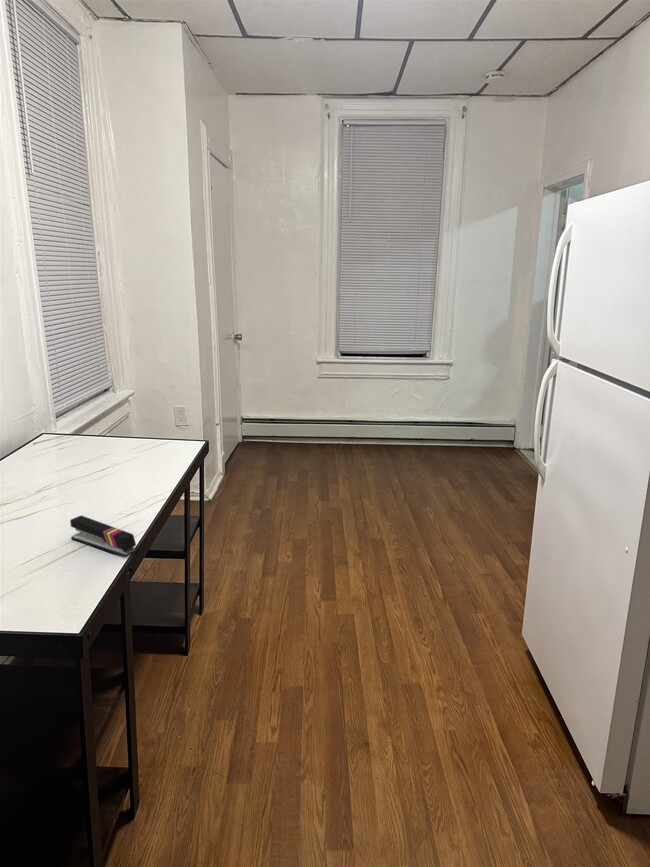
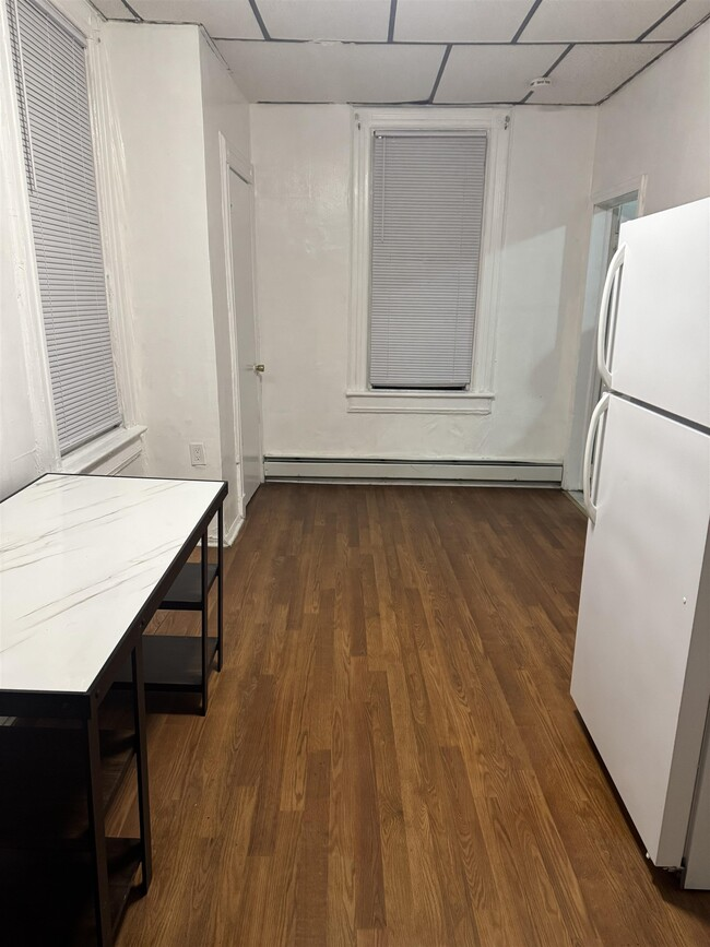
- stapler (102, 535)
